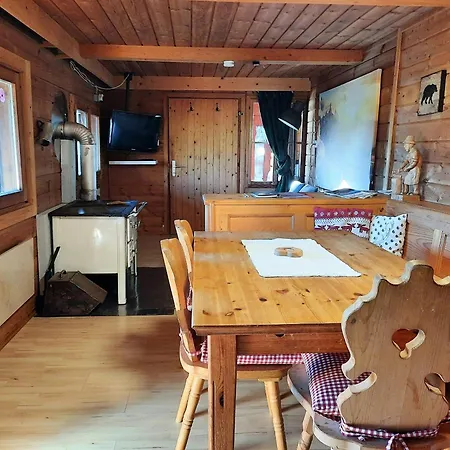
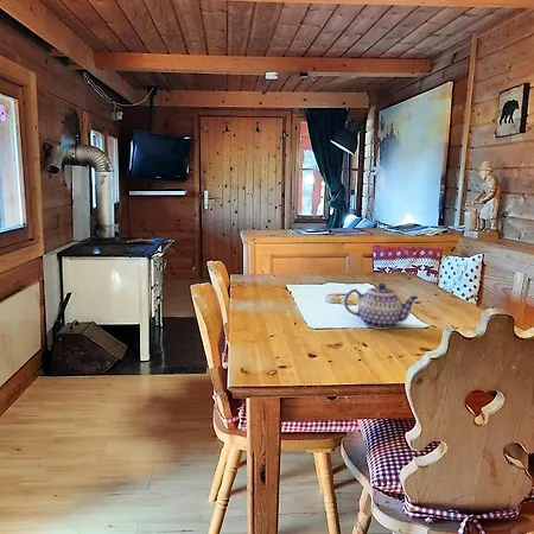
+ teapot (380, 304)
